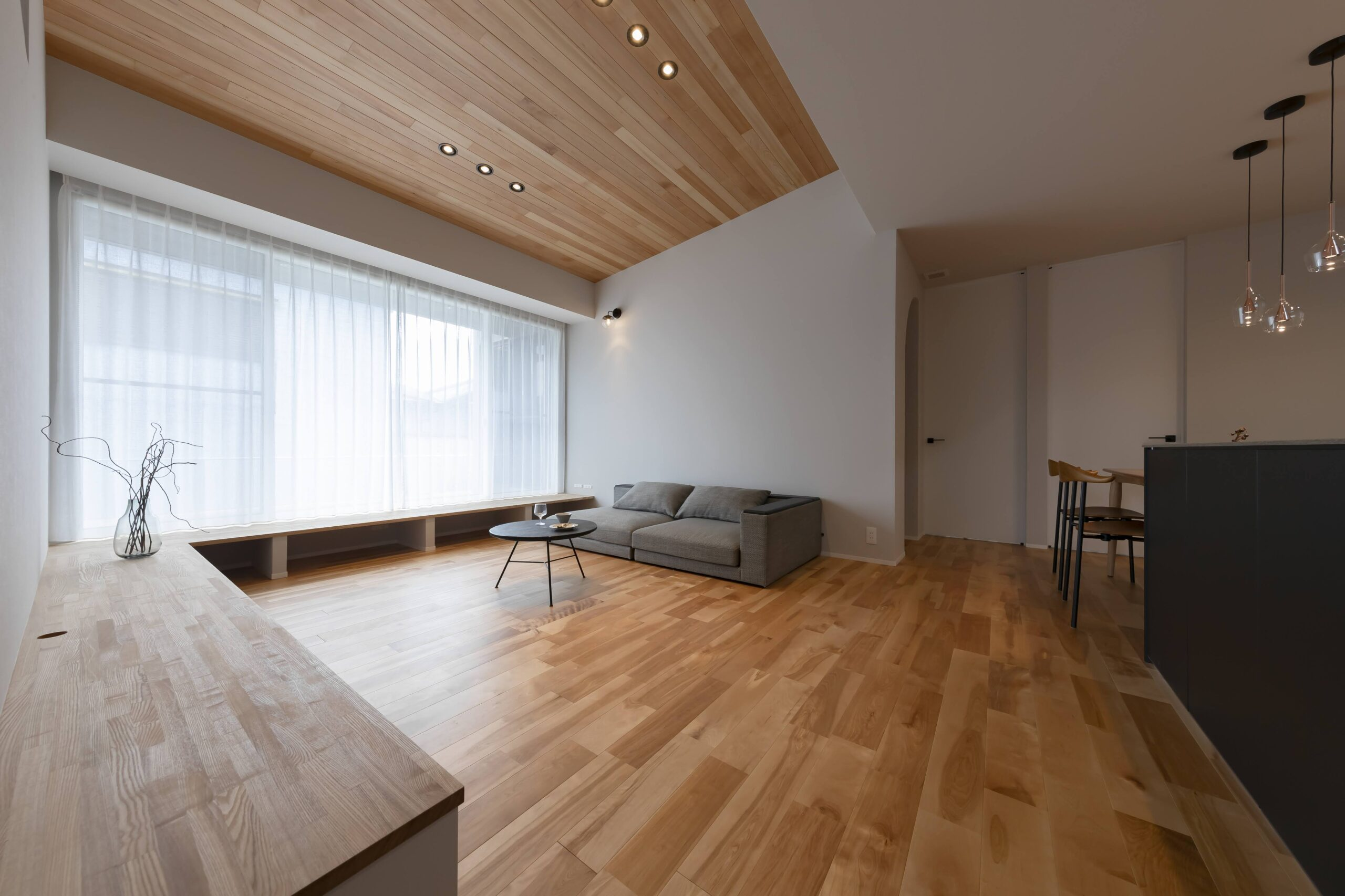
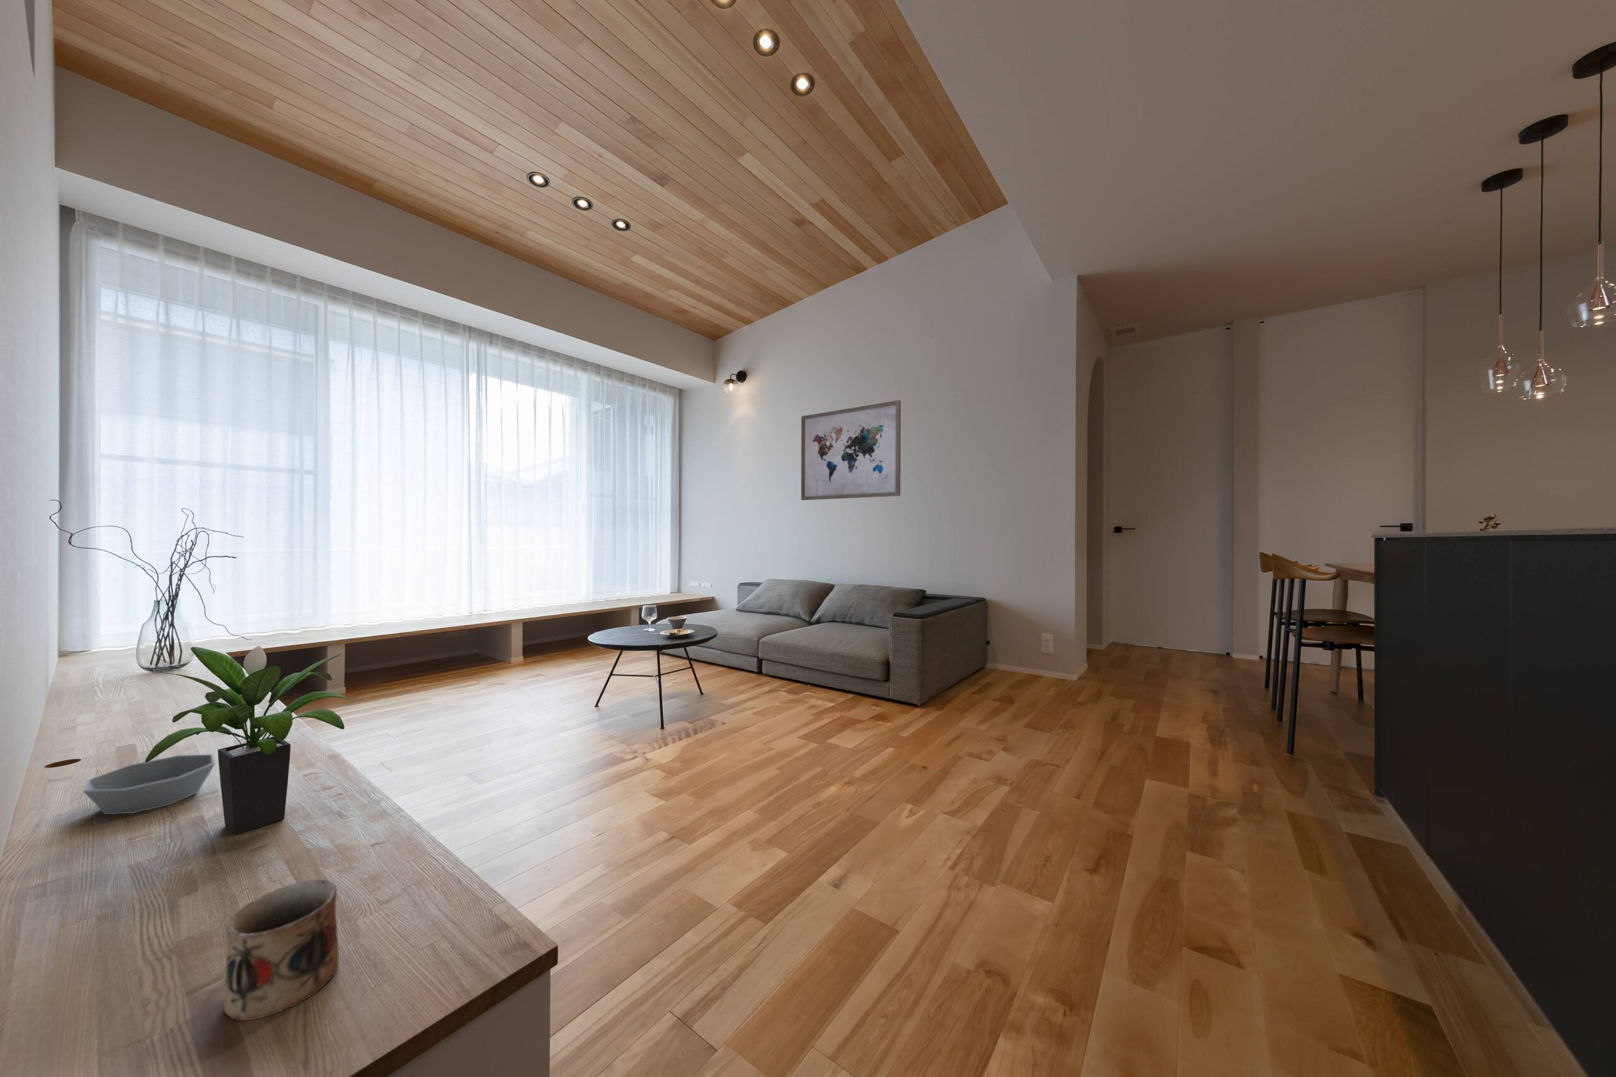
+ wall art (847, 453)
+ mug (281, 942)
+ bowl (154, 785)
+ potted plant (257, 734)
